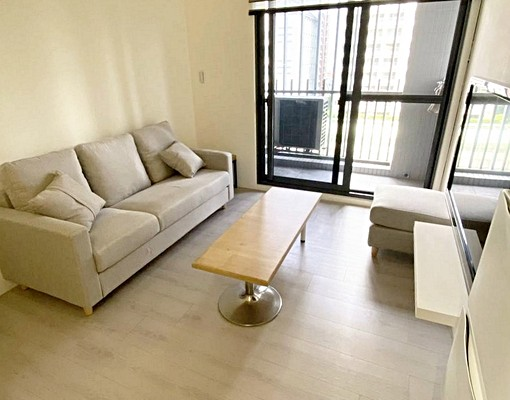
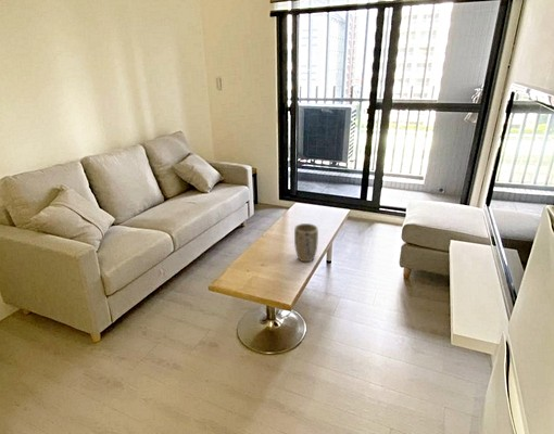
+ plant pot (305, 243)
